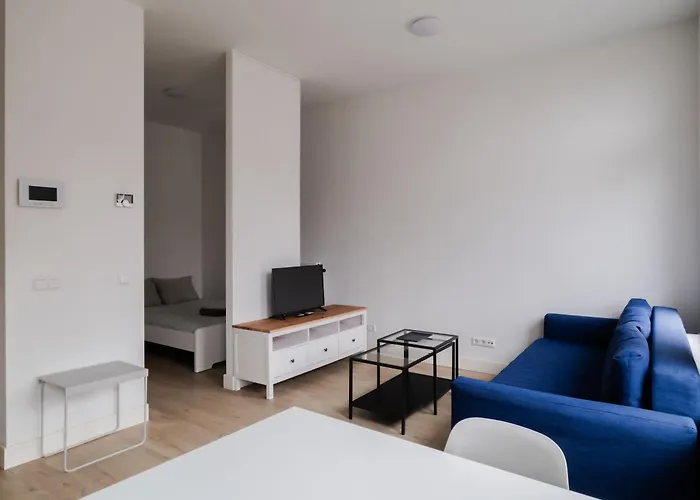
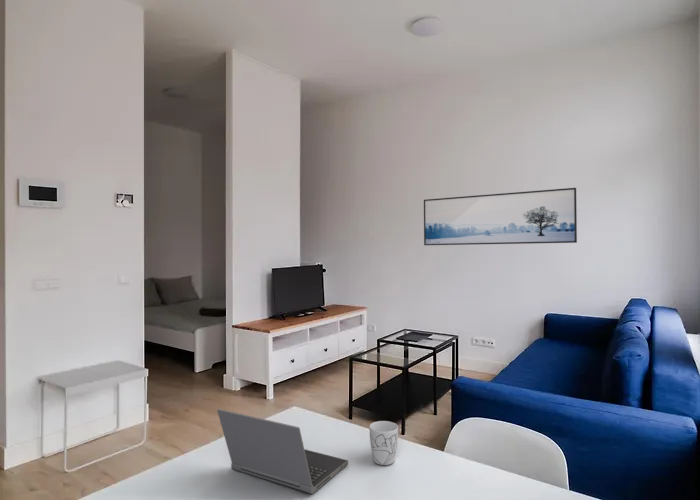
+ mug (384, 441)
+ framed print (493, 219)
+ laptop computer (284, 437)
